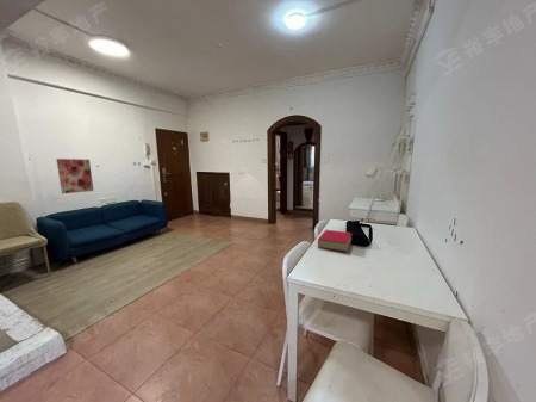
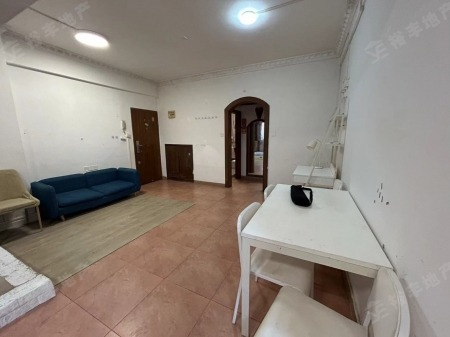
- wall art (75, 175)
- book (335, 239)
